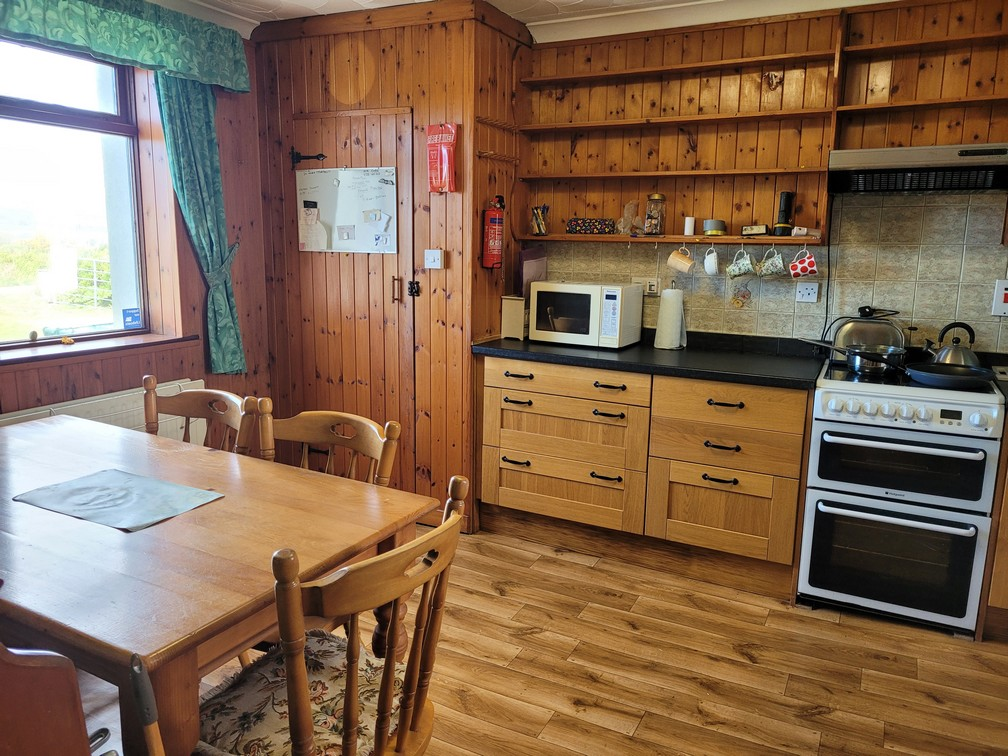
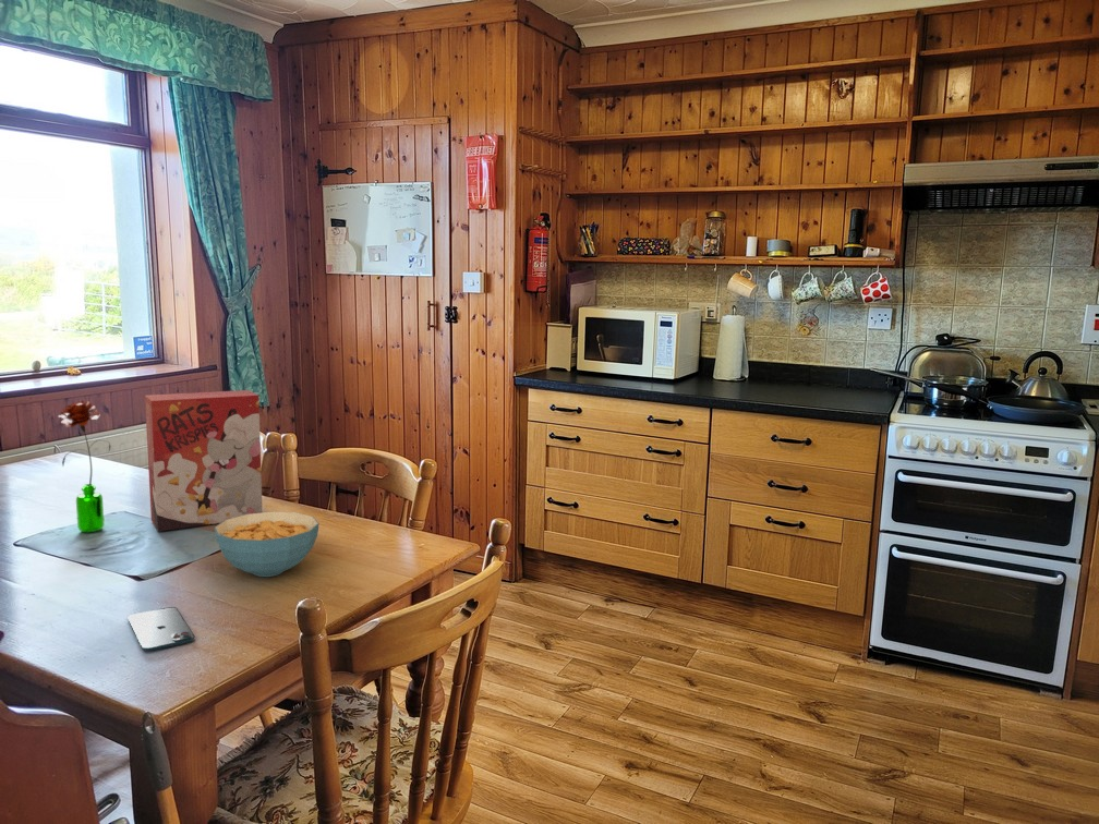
+ cereal box (205, 458)
+ smartphone (160, 627)
+ flower (90, 465)
+ cereal bowl (267, 548)
